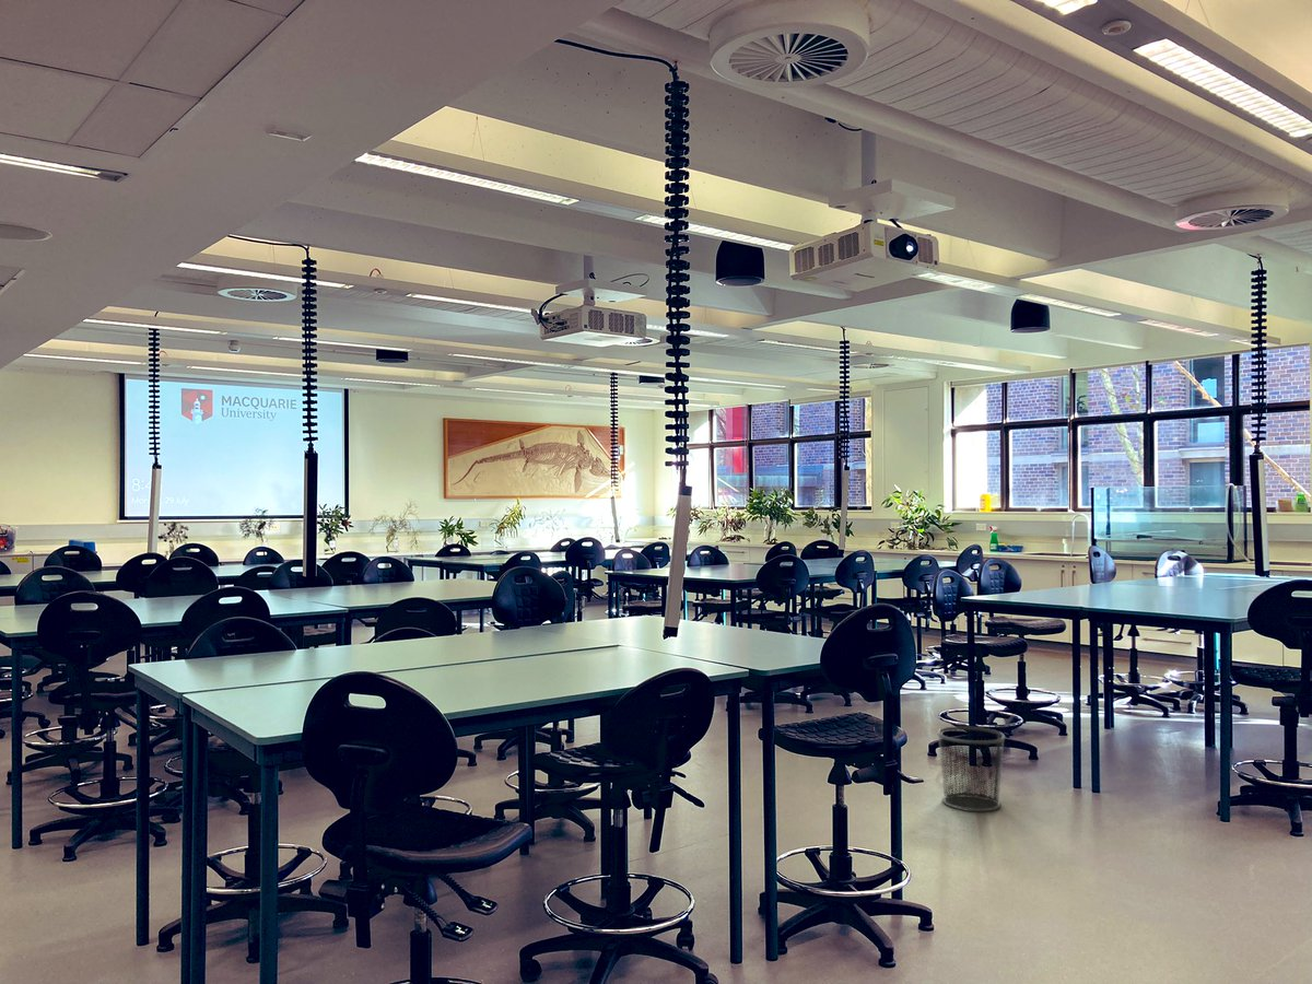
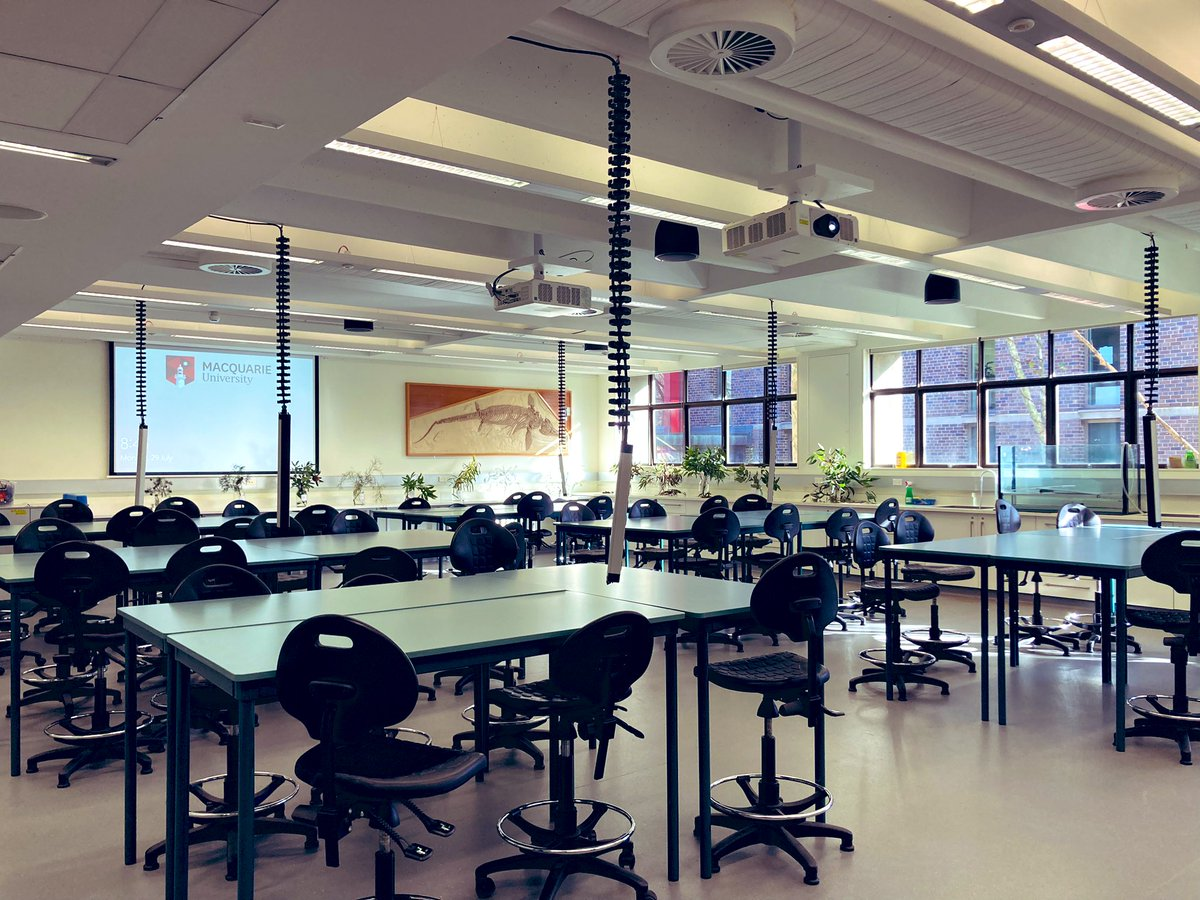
- waste bin (971, 768)
